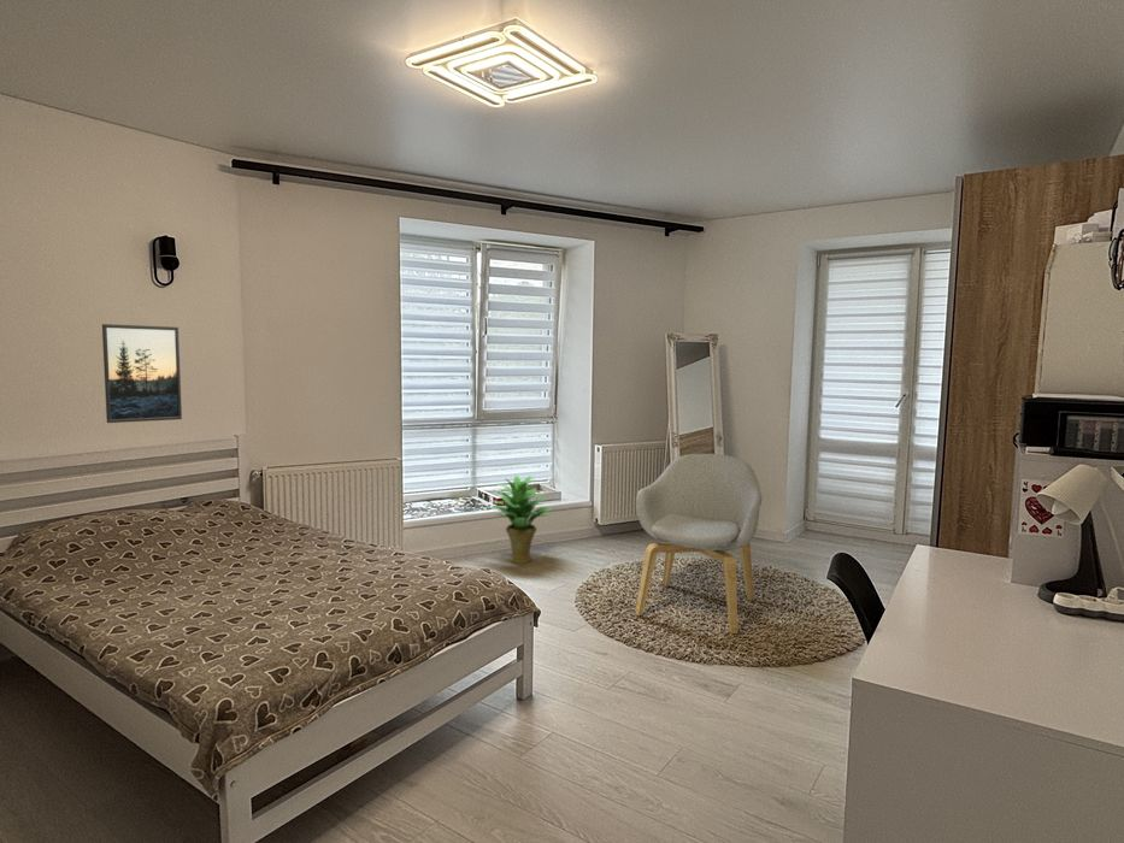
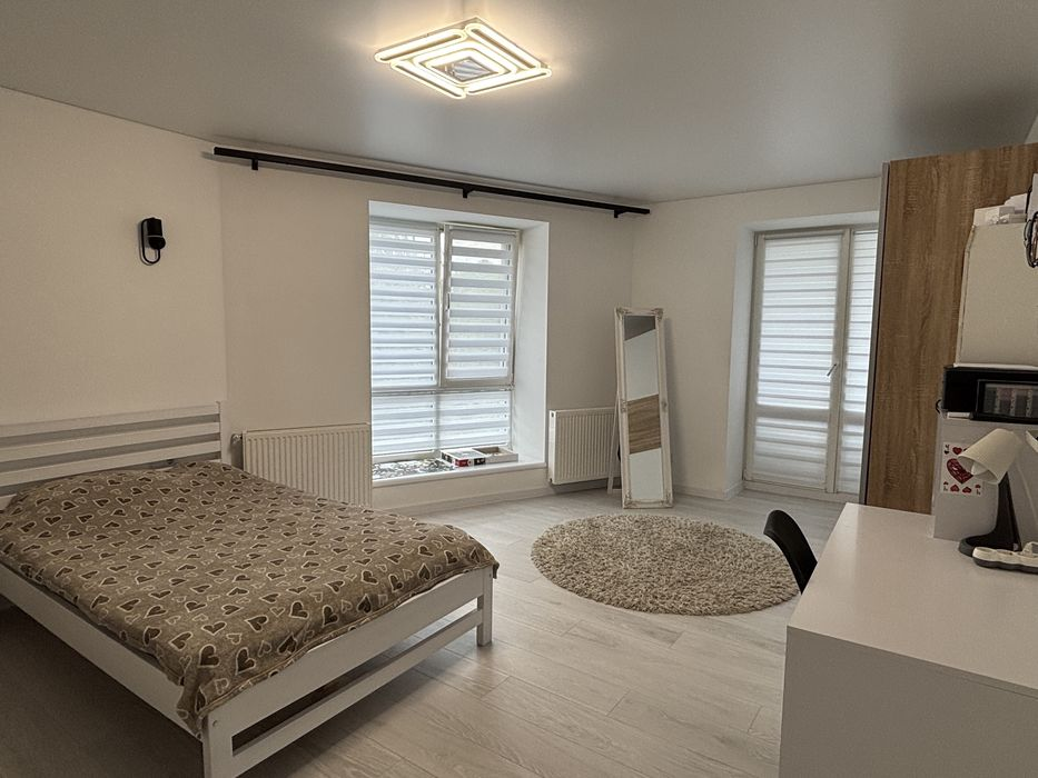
- armchair (700, 533)
- potted plant (520, 518)
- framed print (143, 373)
